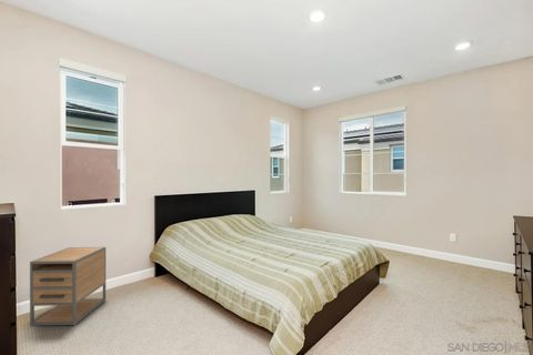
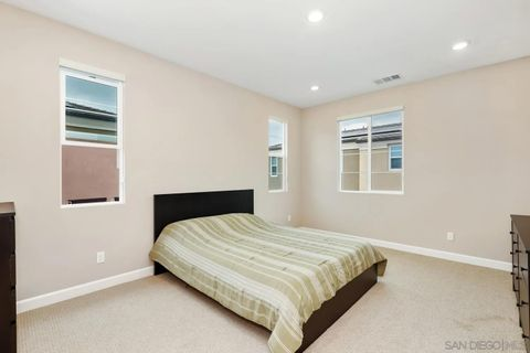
- nightstand (71, 283)
